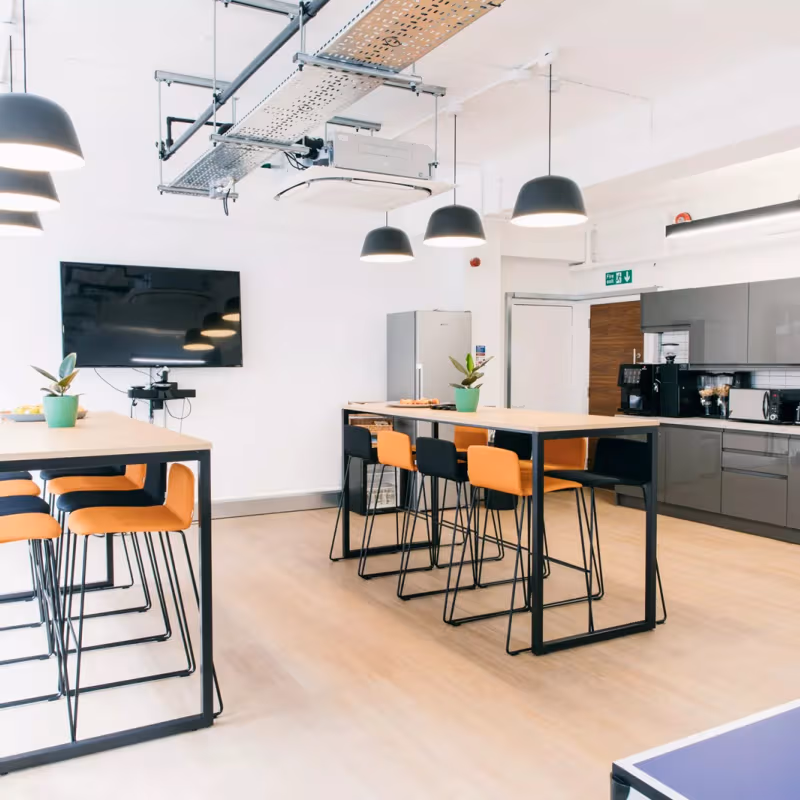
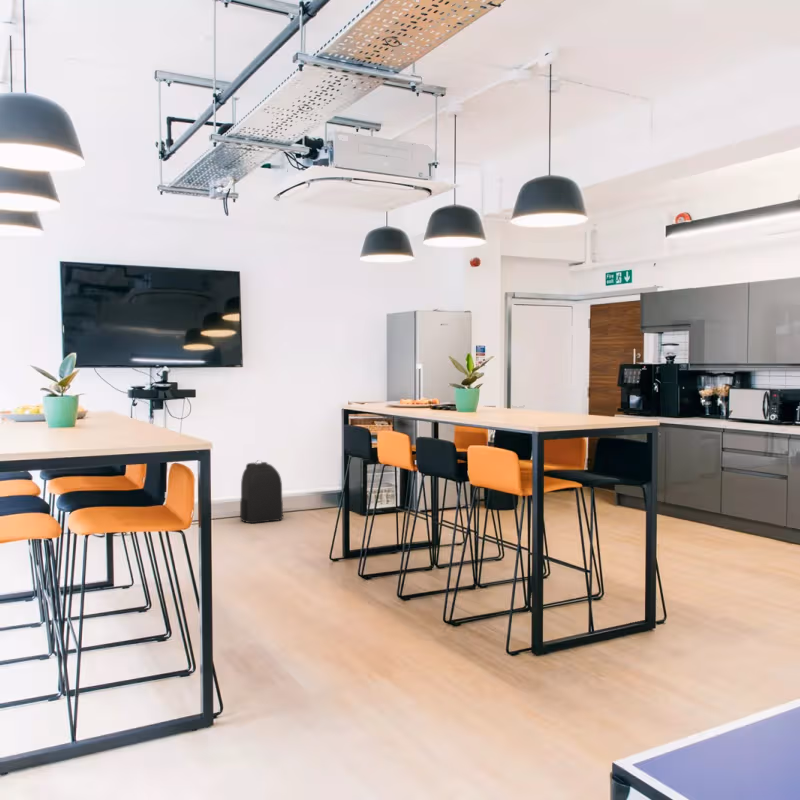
+ backpack (260, 489)
